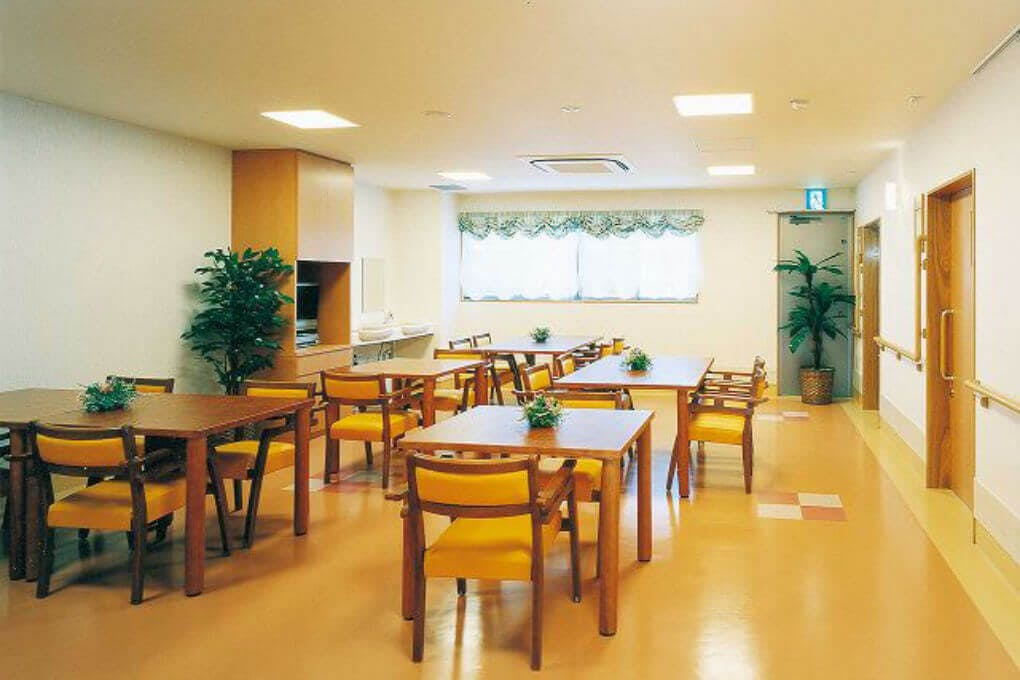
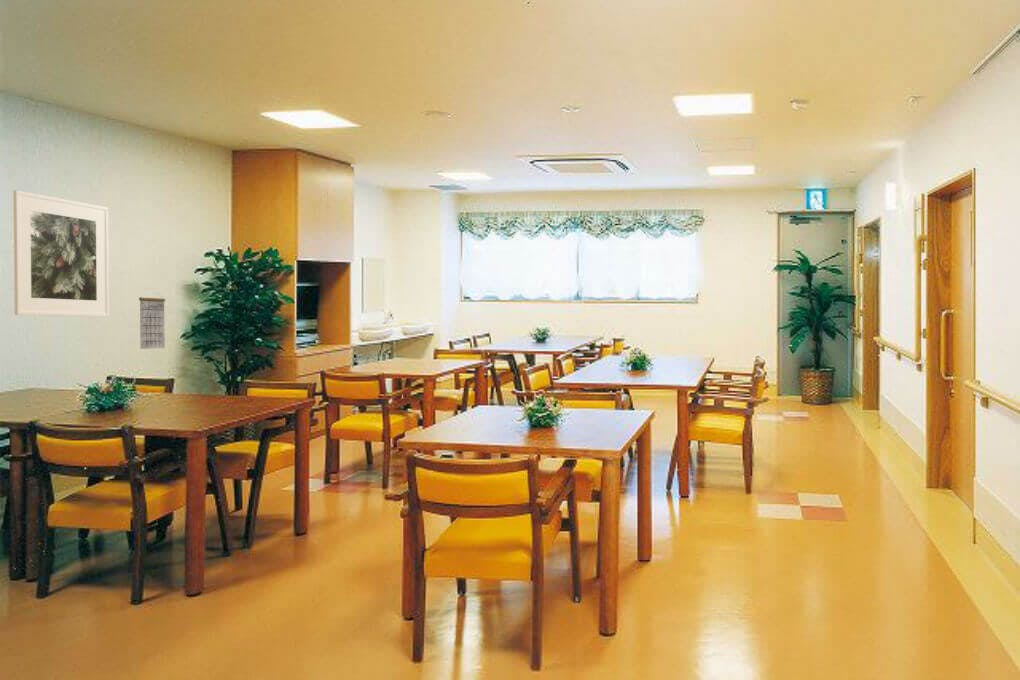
+ calendar (152, 317)
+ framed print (64, 257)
